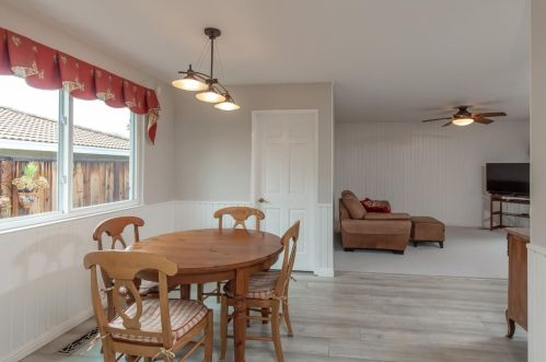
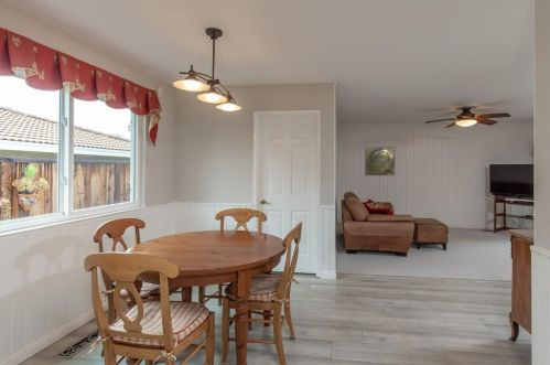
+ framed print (379, 161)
